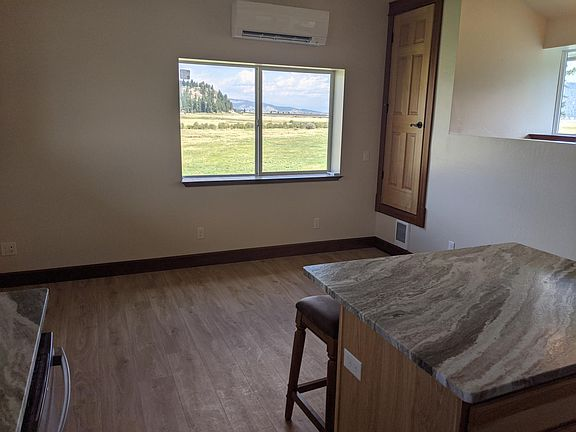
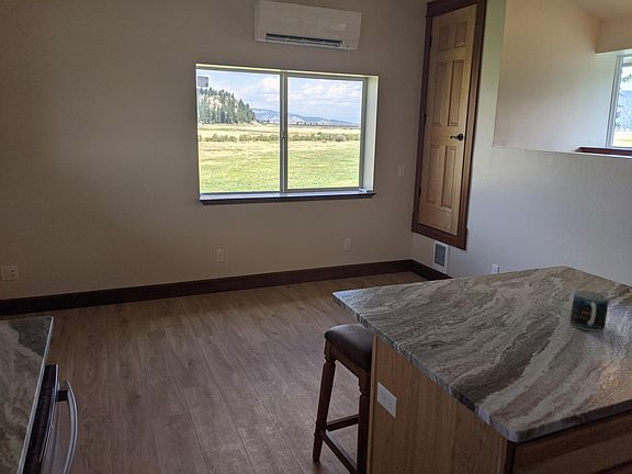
+ mug (589, 313)
